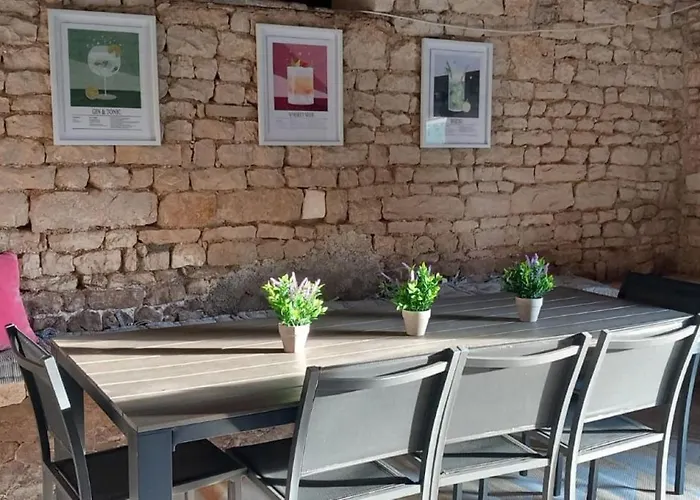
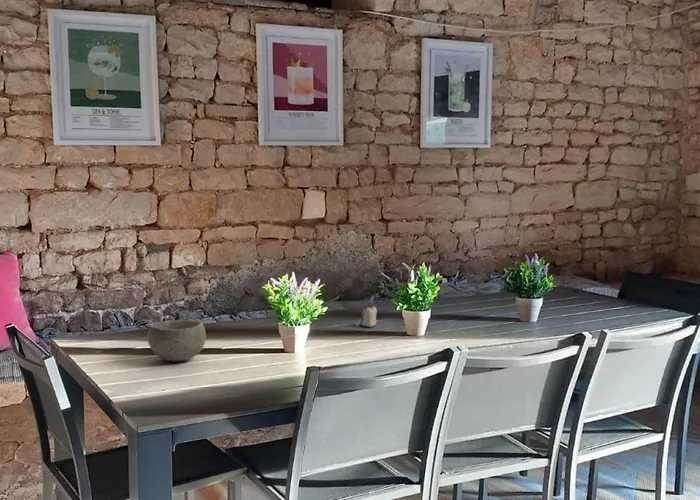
+ candle (367, 310)
+ bowl (177, 341)
